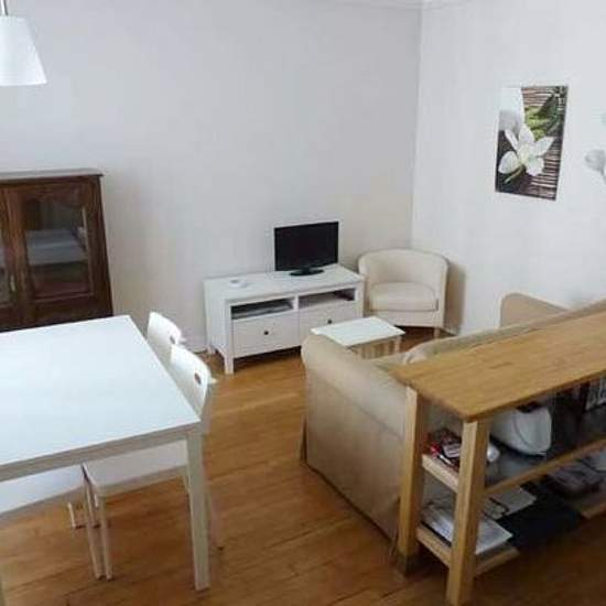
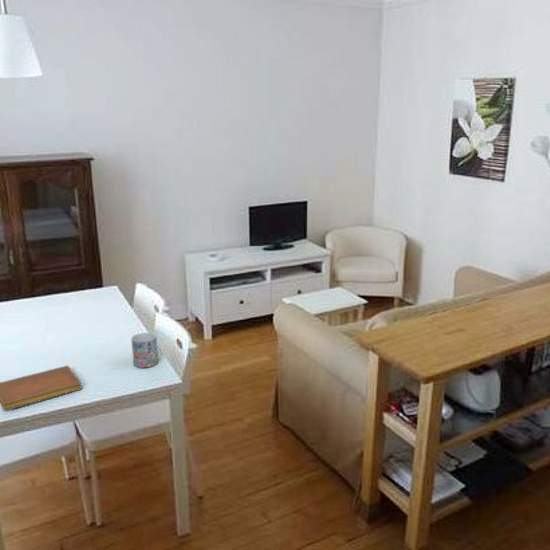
+ mug (143, 348)
+ notebook (37, 386)
